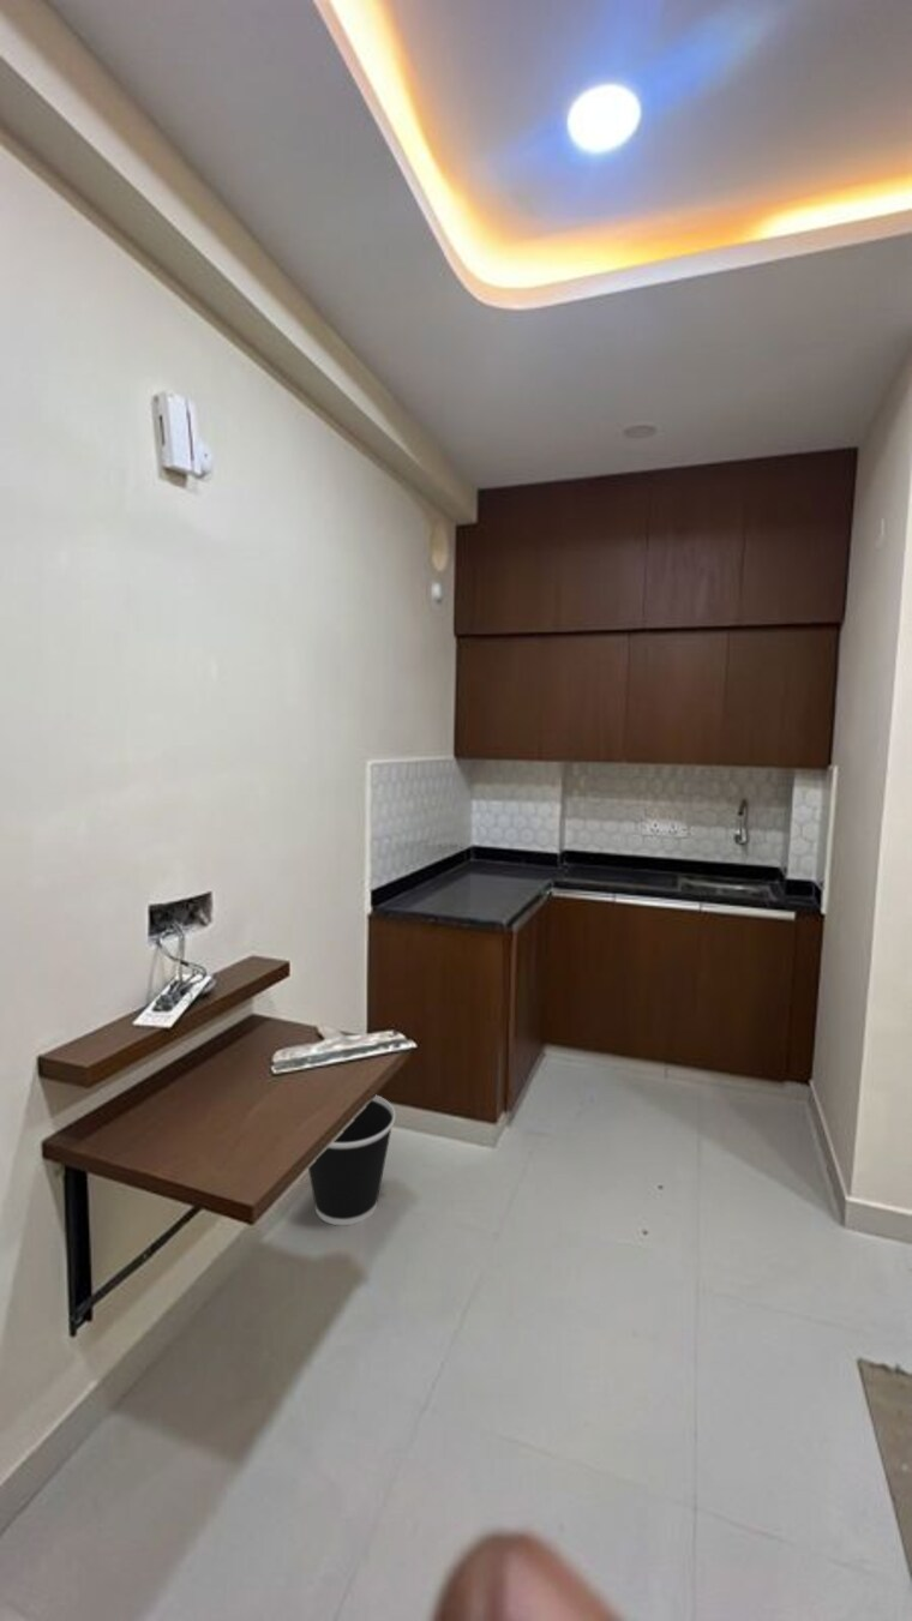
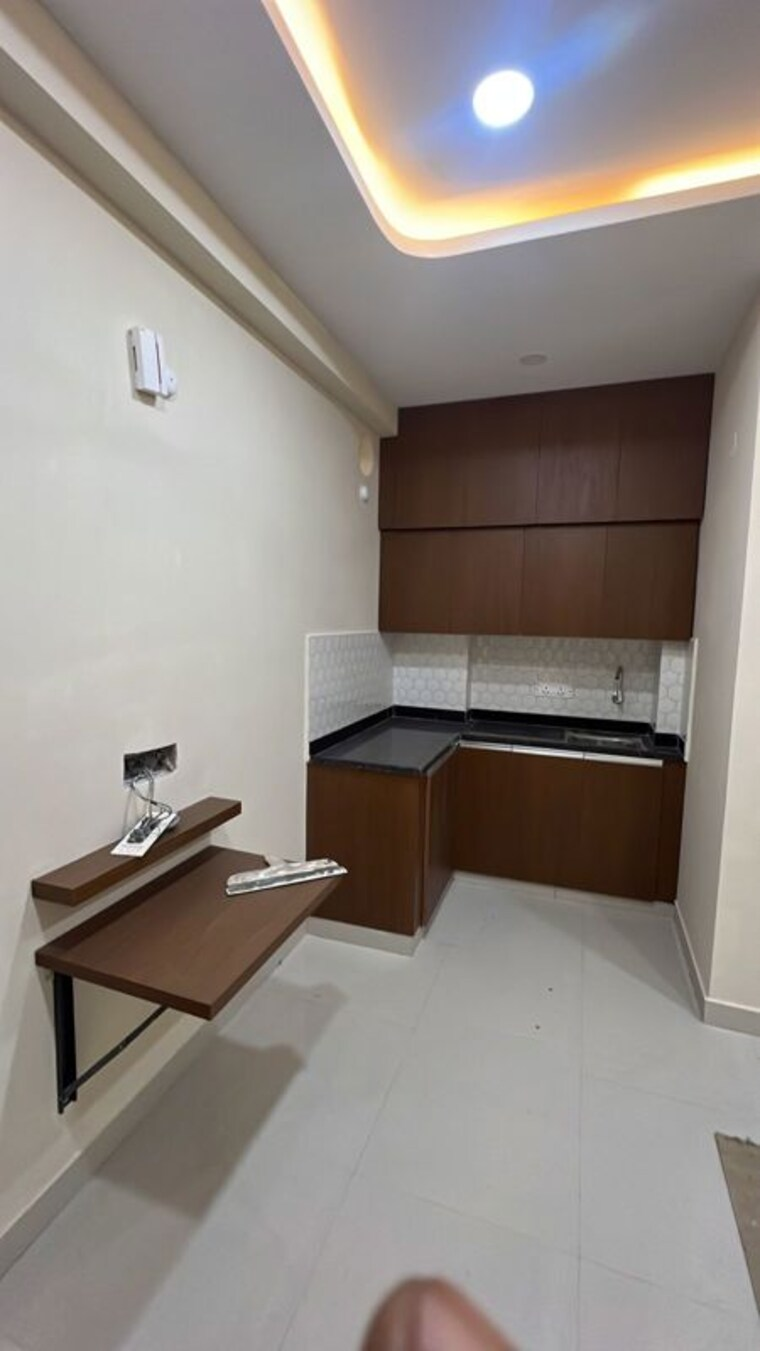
- wastebasket (347, 1159)
